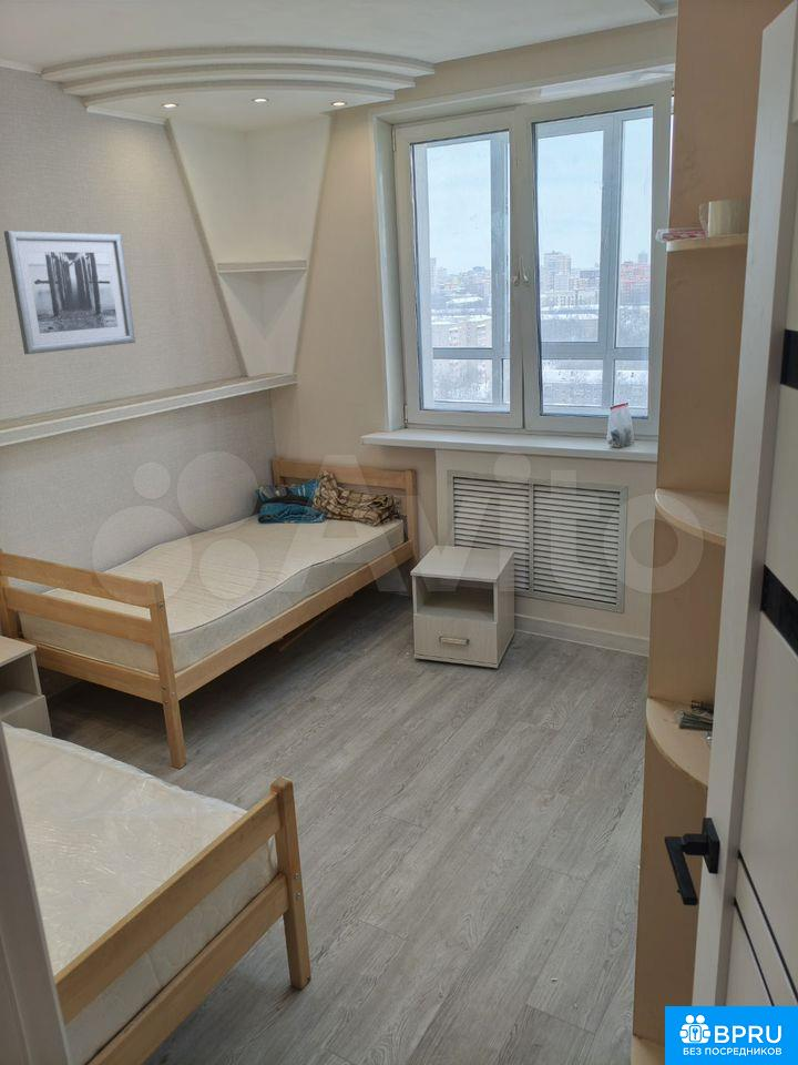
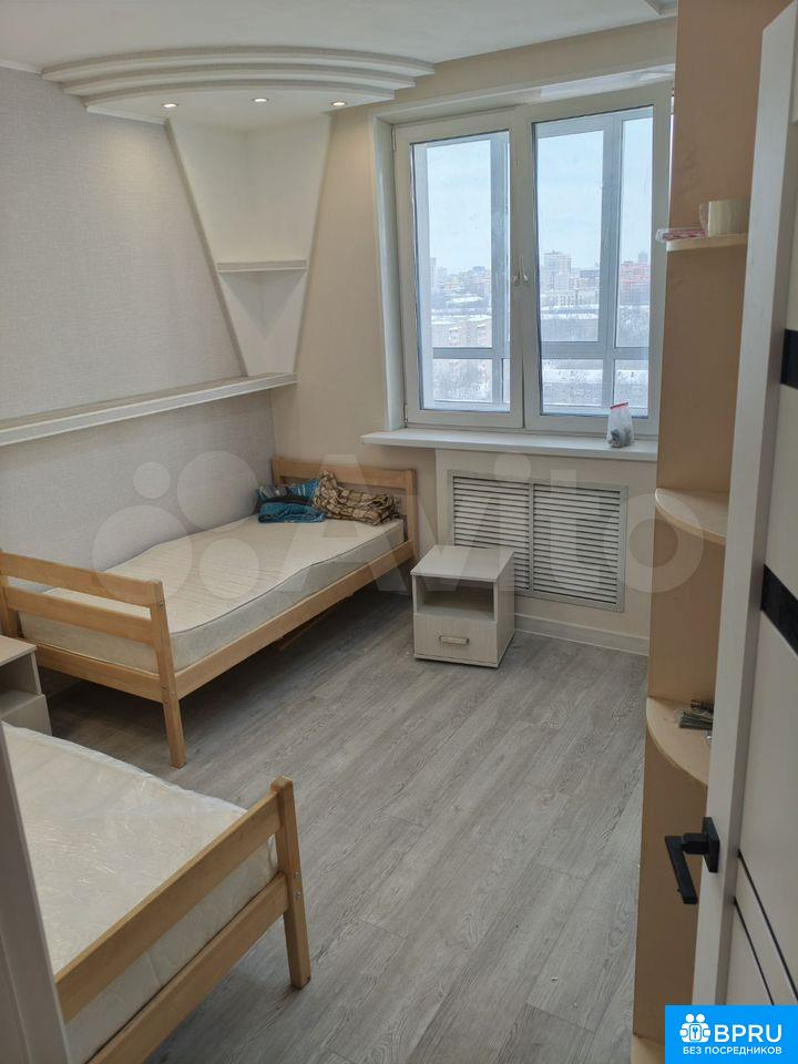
- wall art (74, 291)
